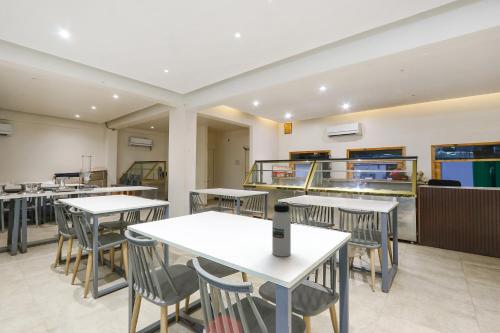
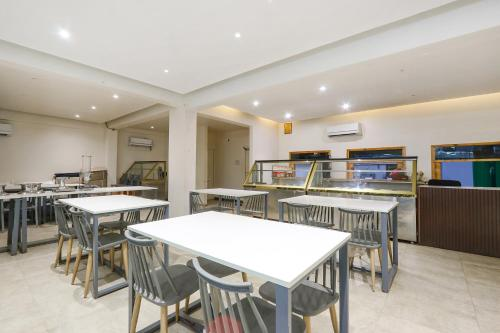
- water bottle (281, 229)
